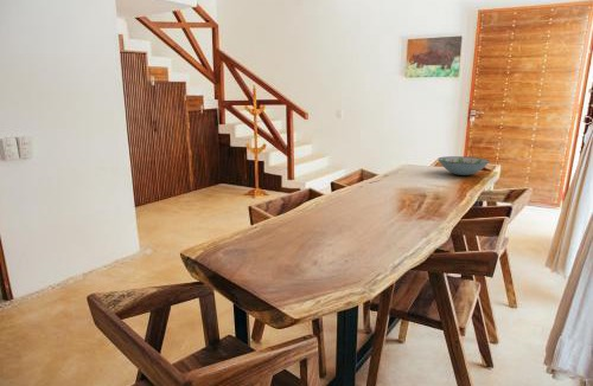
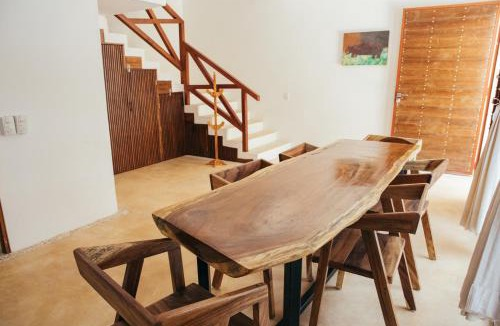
- decorative bowl (463, 167)
